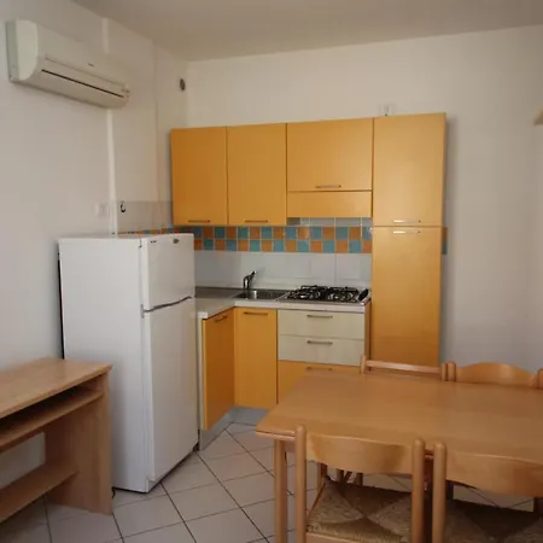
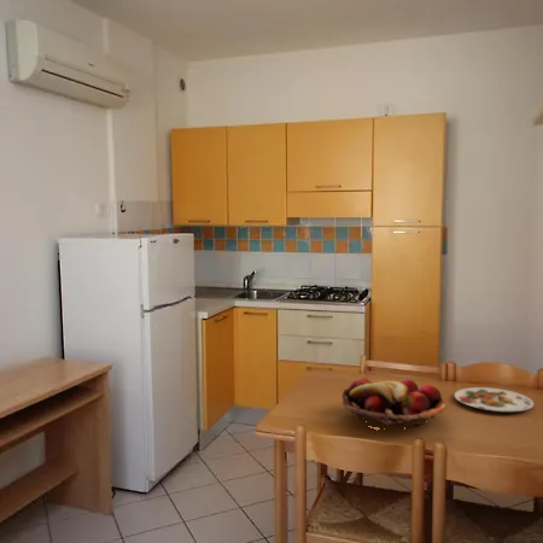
+ fruit basket (392, 399)
+ plate (492, 399)
